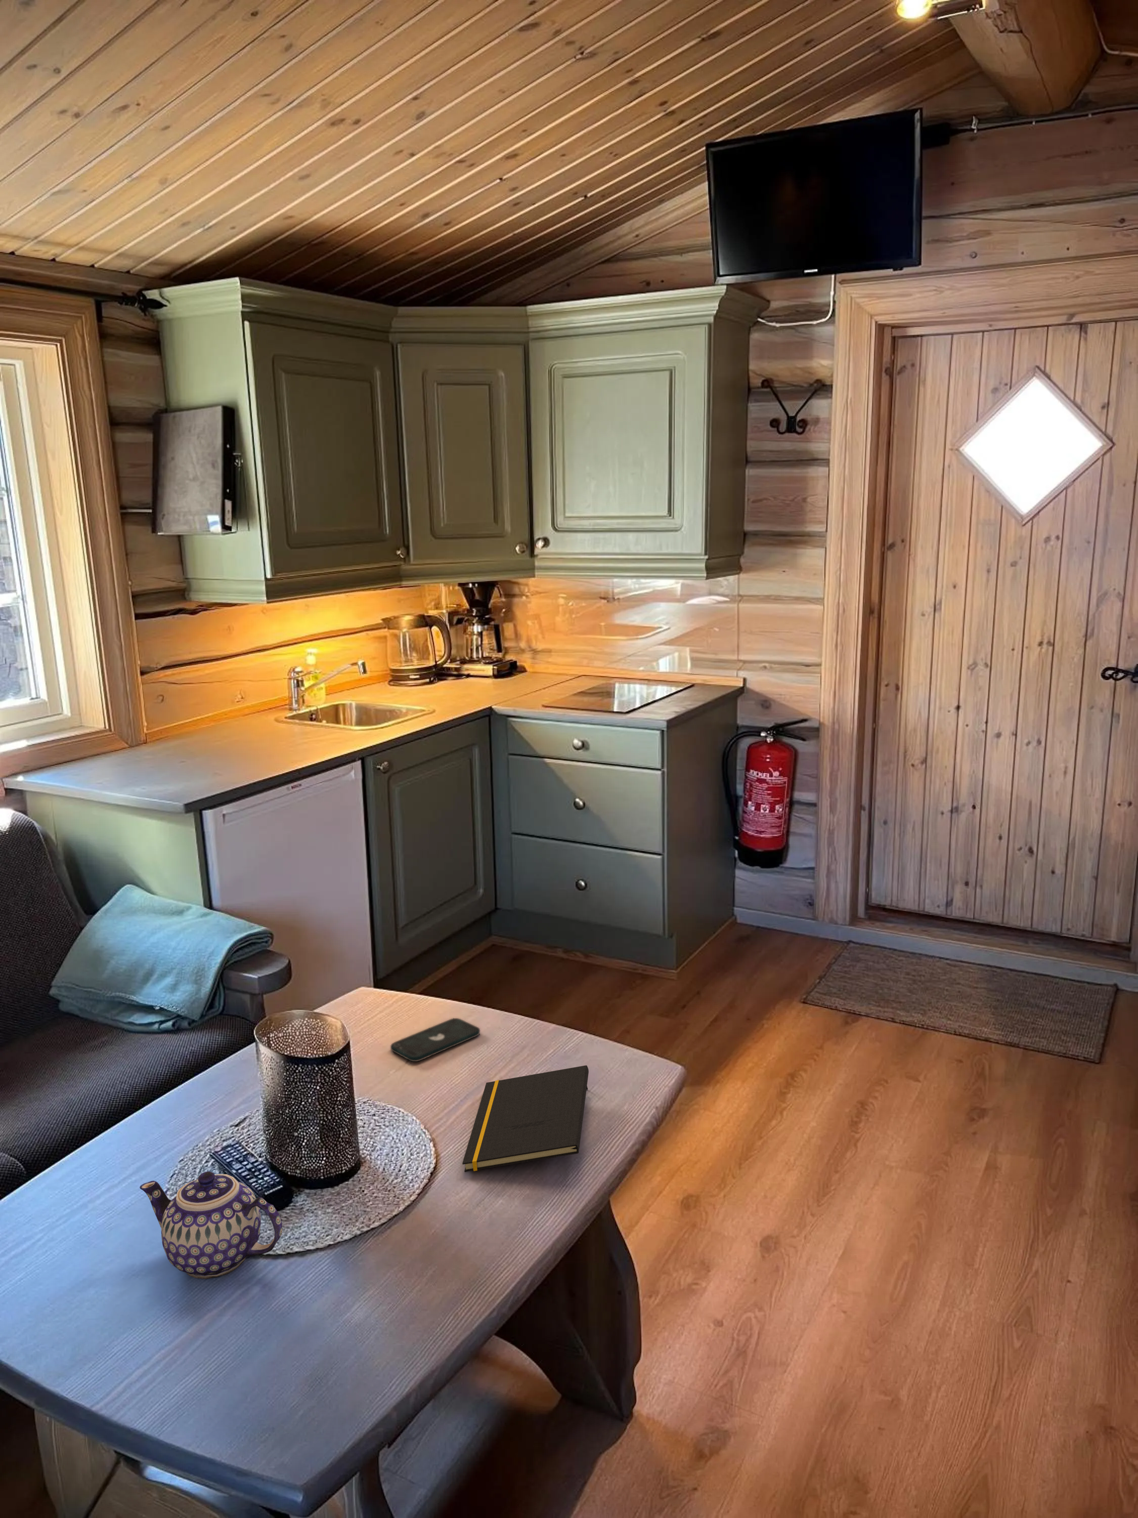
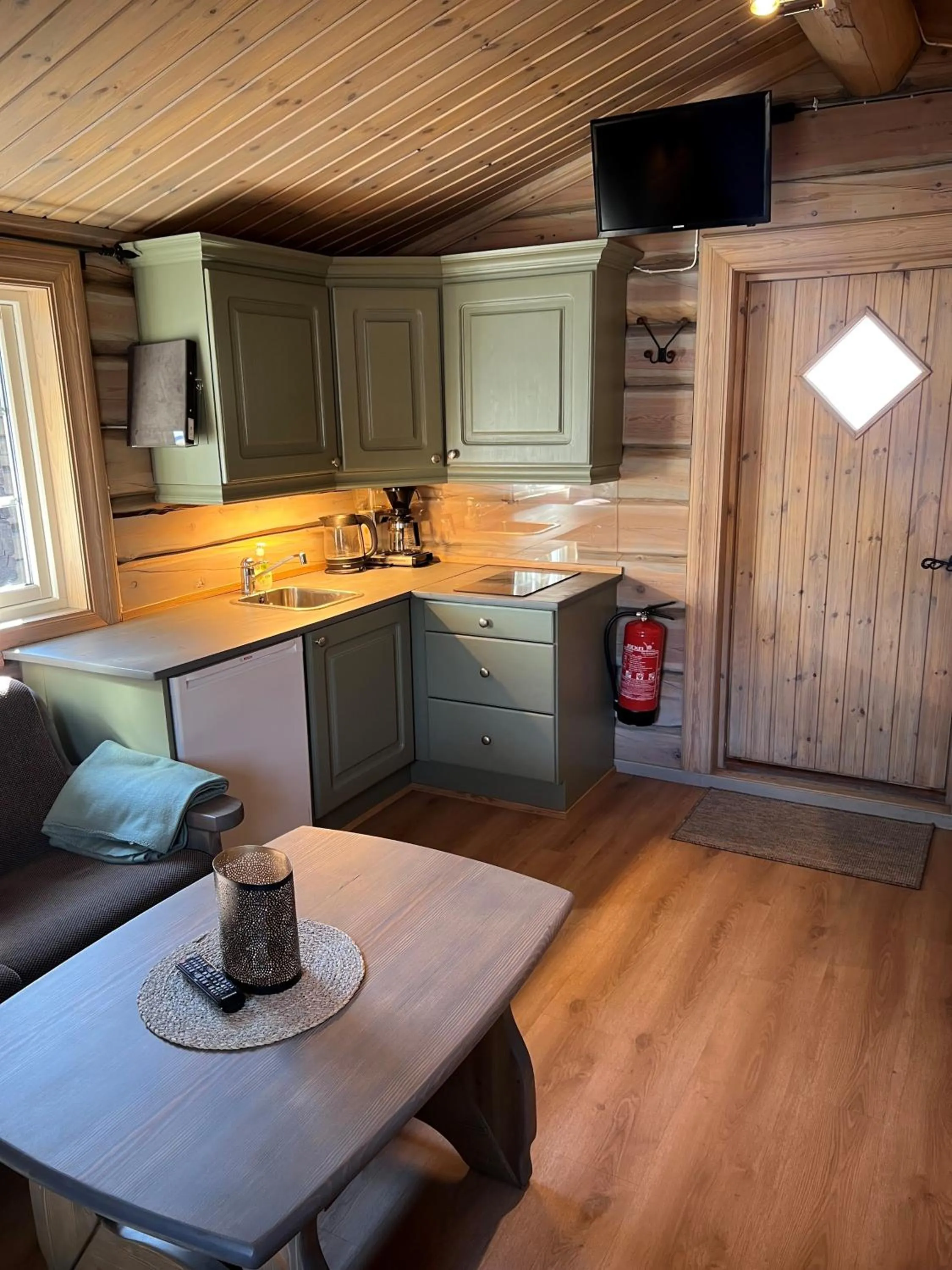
- notepad (530, 1115)
- teapot (210, 1217)
- smartphone (435, 1039)
